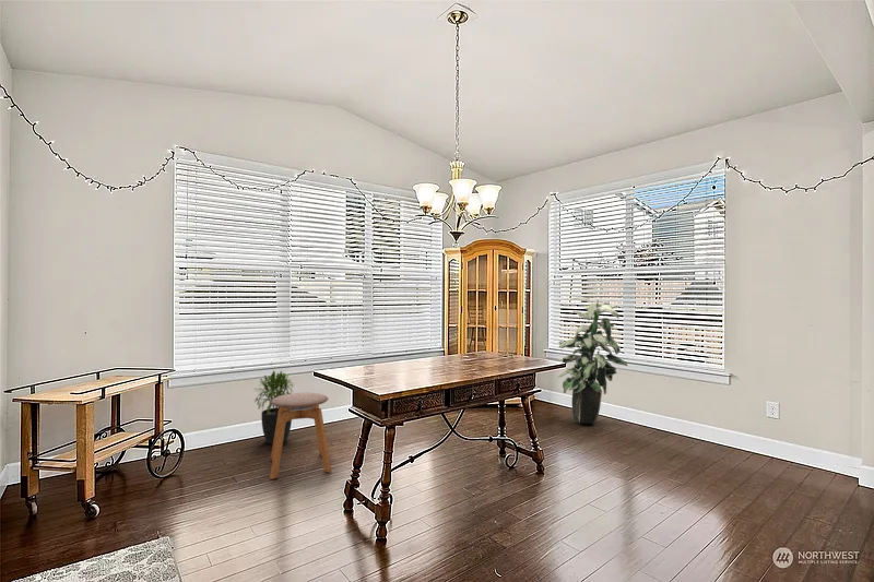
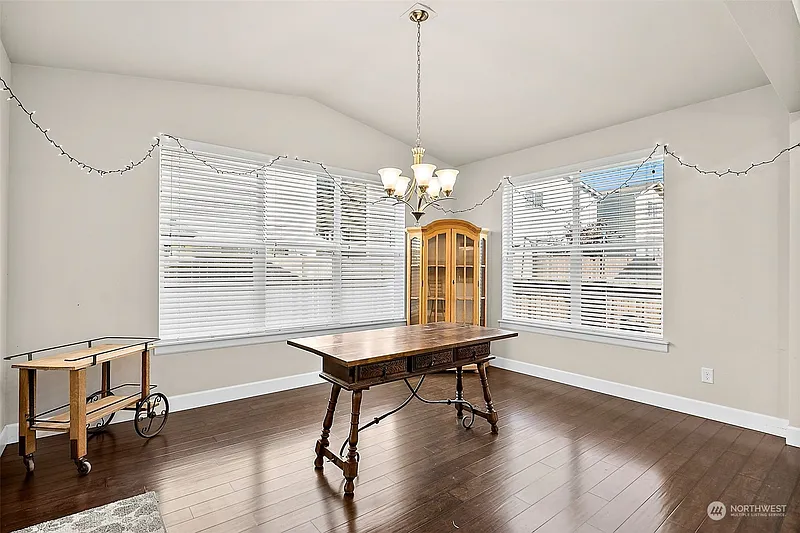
- indoor plant (588, 359)
- potted plant (273, 405)
- stool (299, 418)
